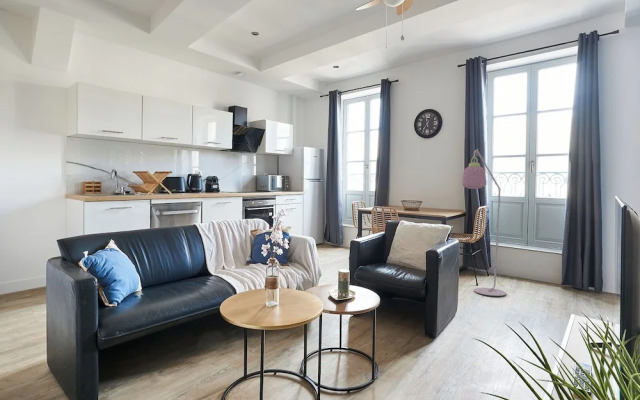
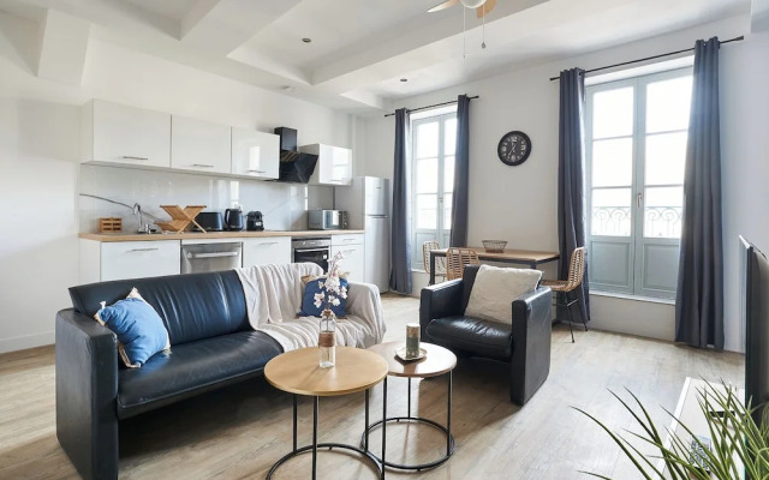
- floor lamp (497, 221)
